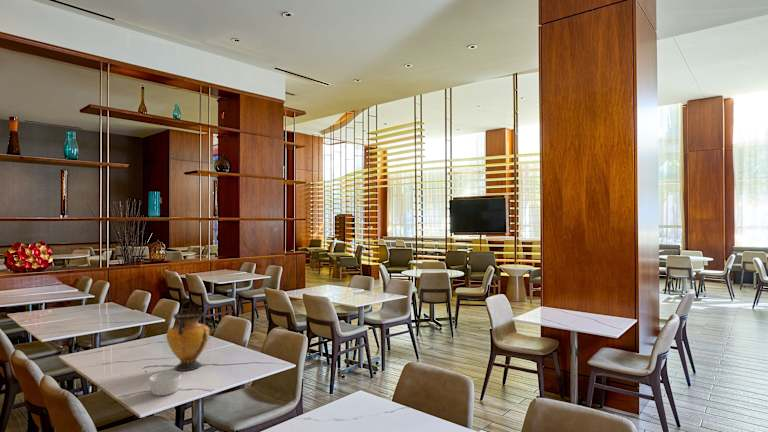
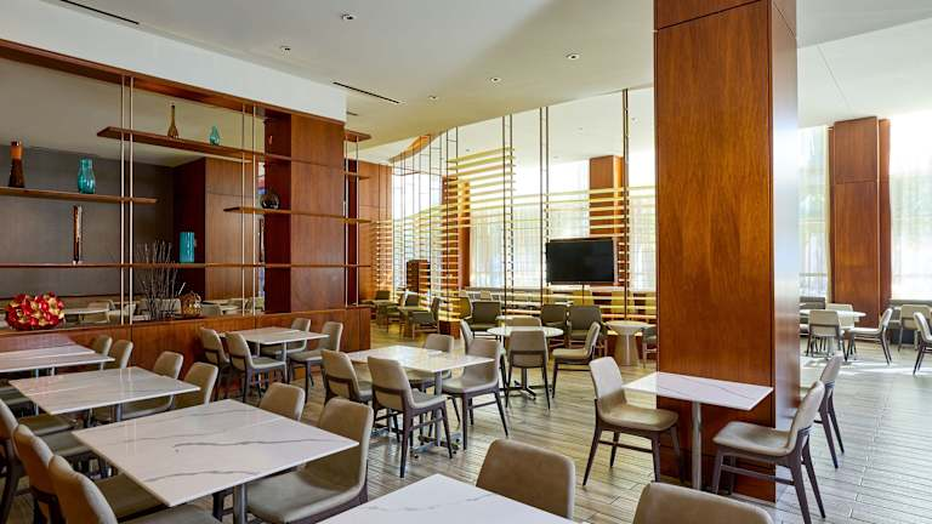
- vase (188, 340)
- ramekin (165, 383)
